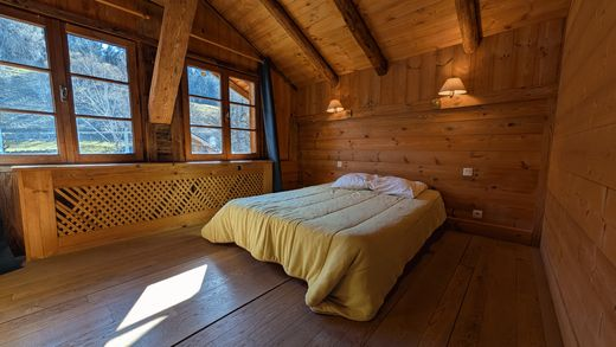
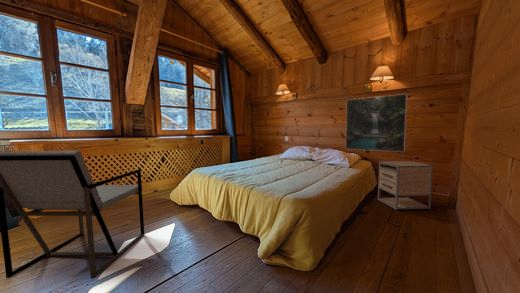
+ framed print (373, 124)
+ nightstand (403, 183)
+ armchair (82, 201)
